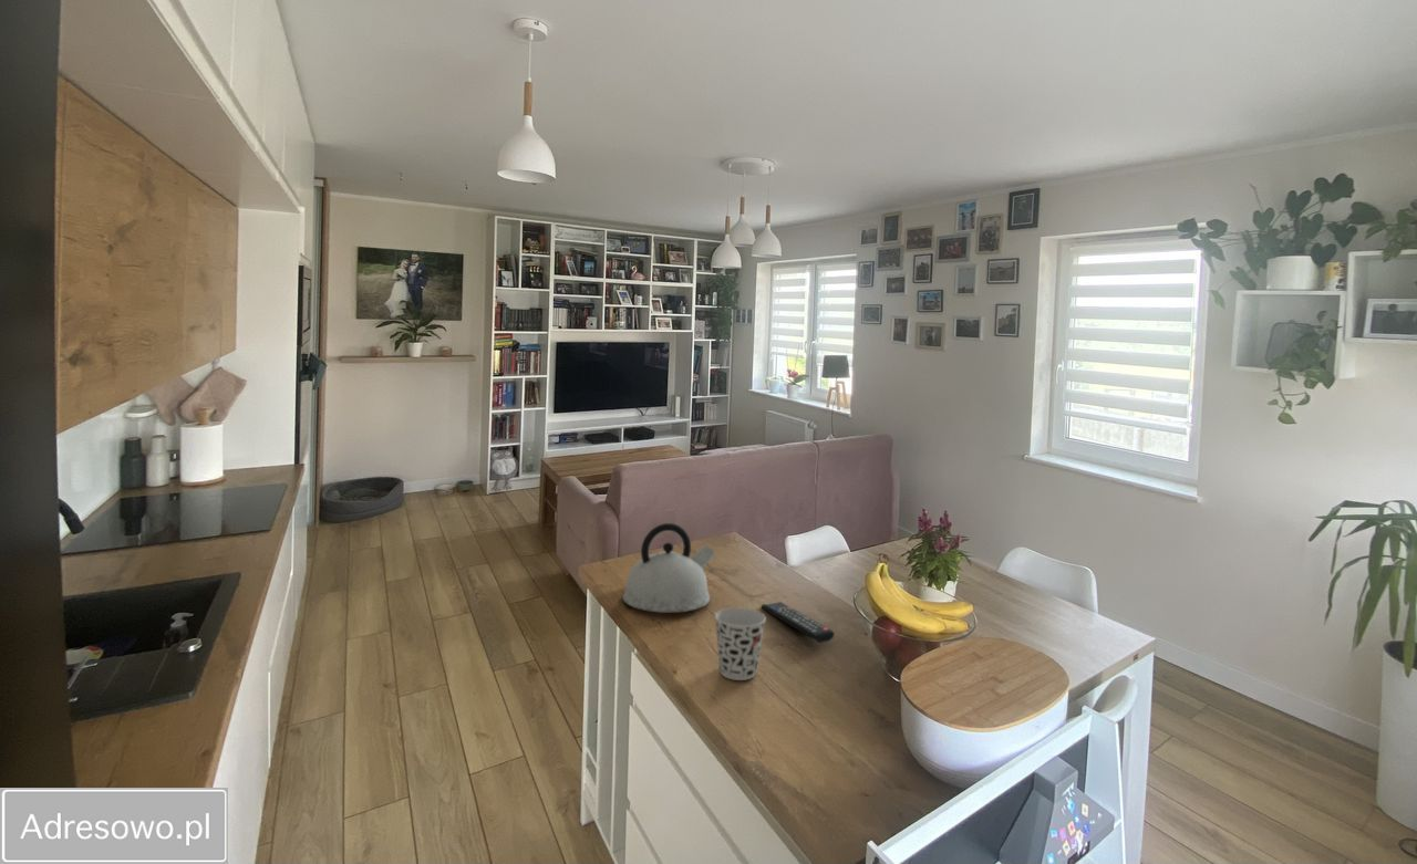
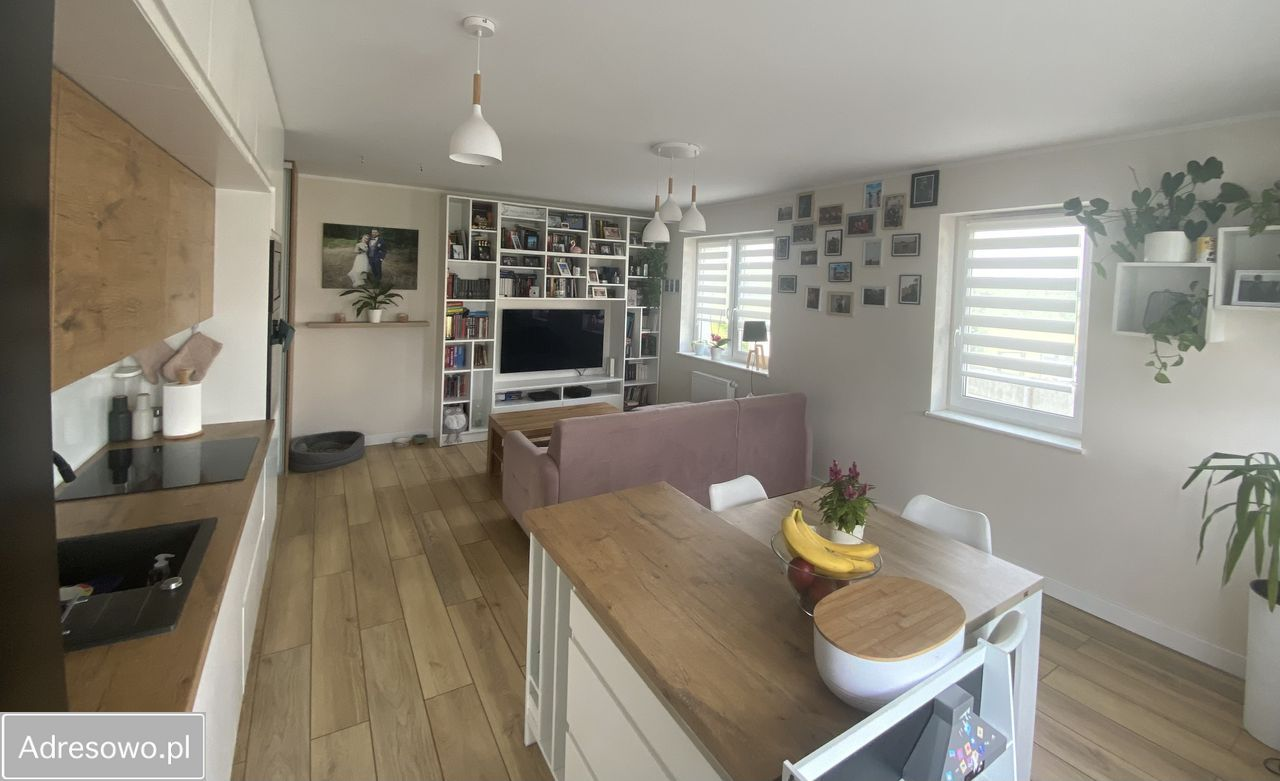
- kettle (671, 560)
- remote control (795, 620)
- cup (738, 644)
